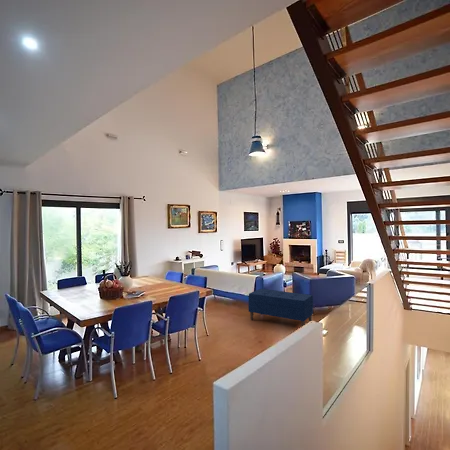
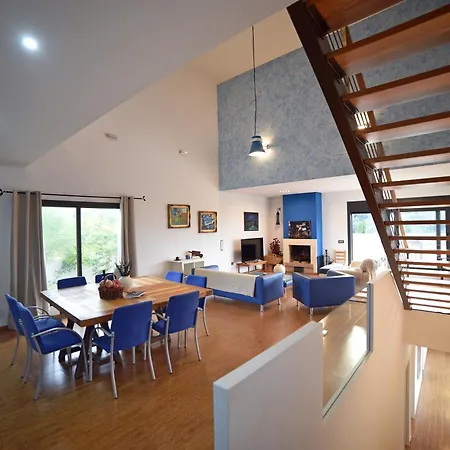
- bench (280, 307)
